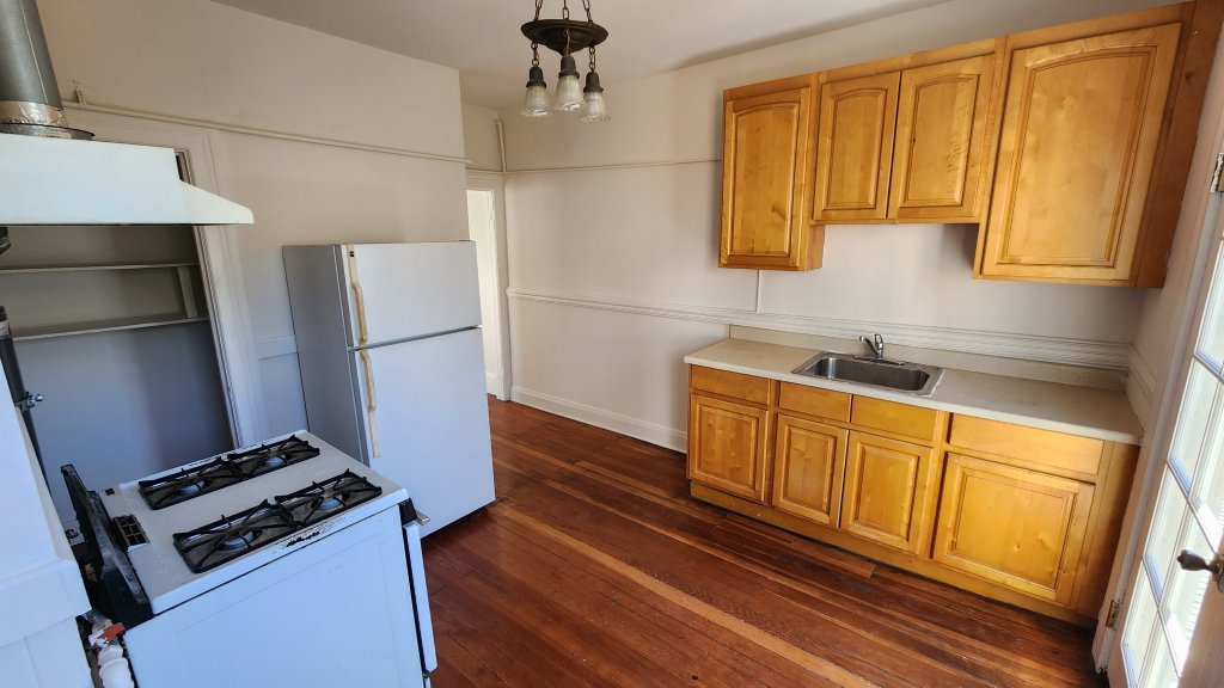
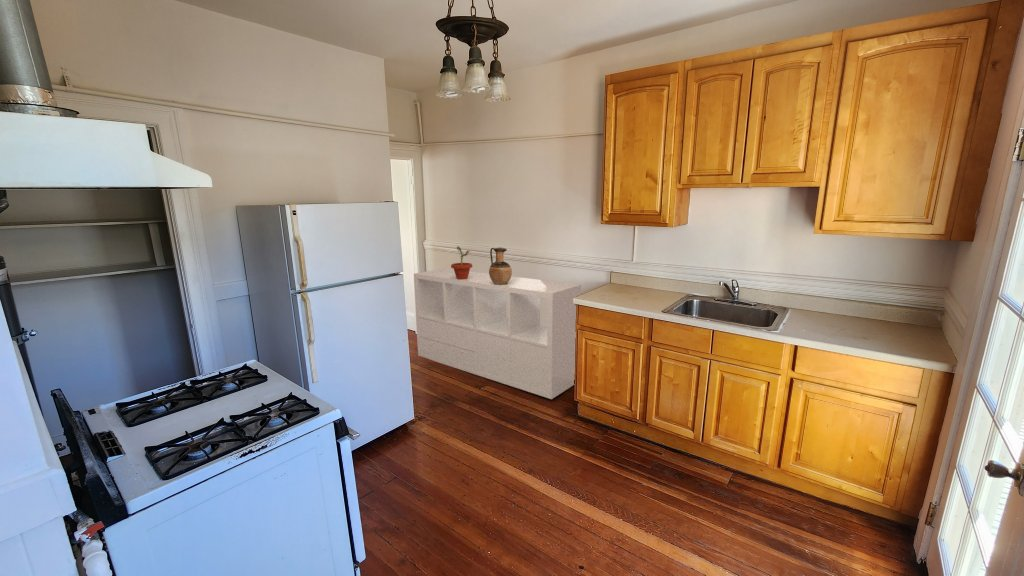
+ storage cabinet (490, 324)
+ potted plant (461, 261)
+ ceramic jug (500, 265)
